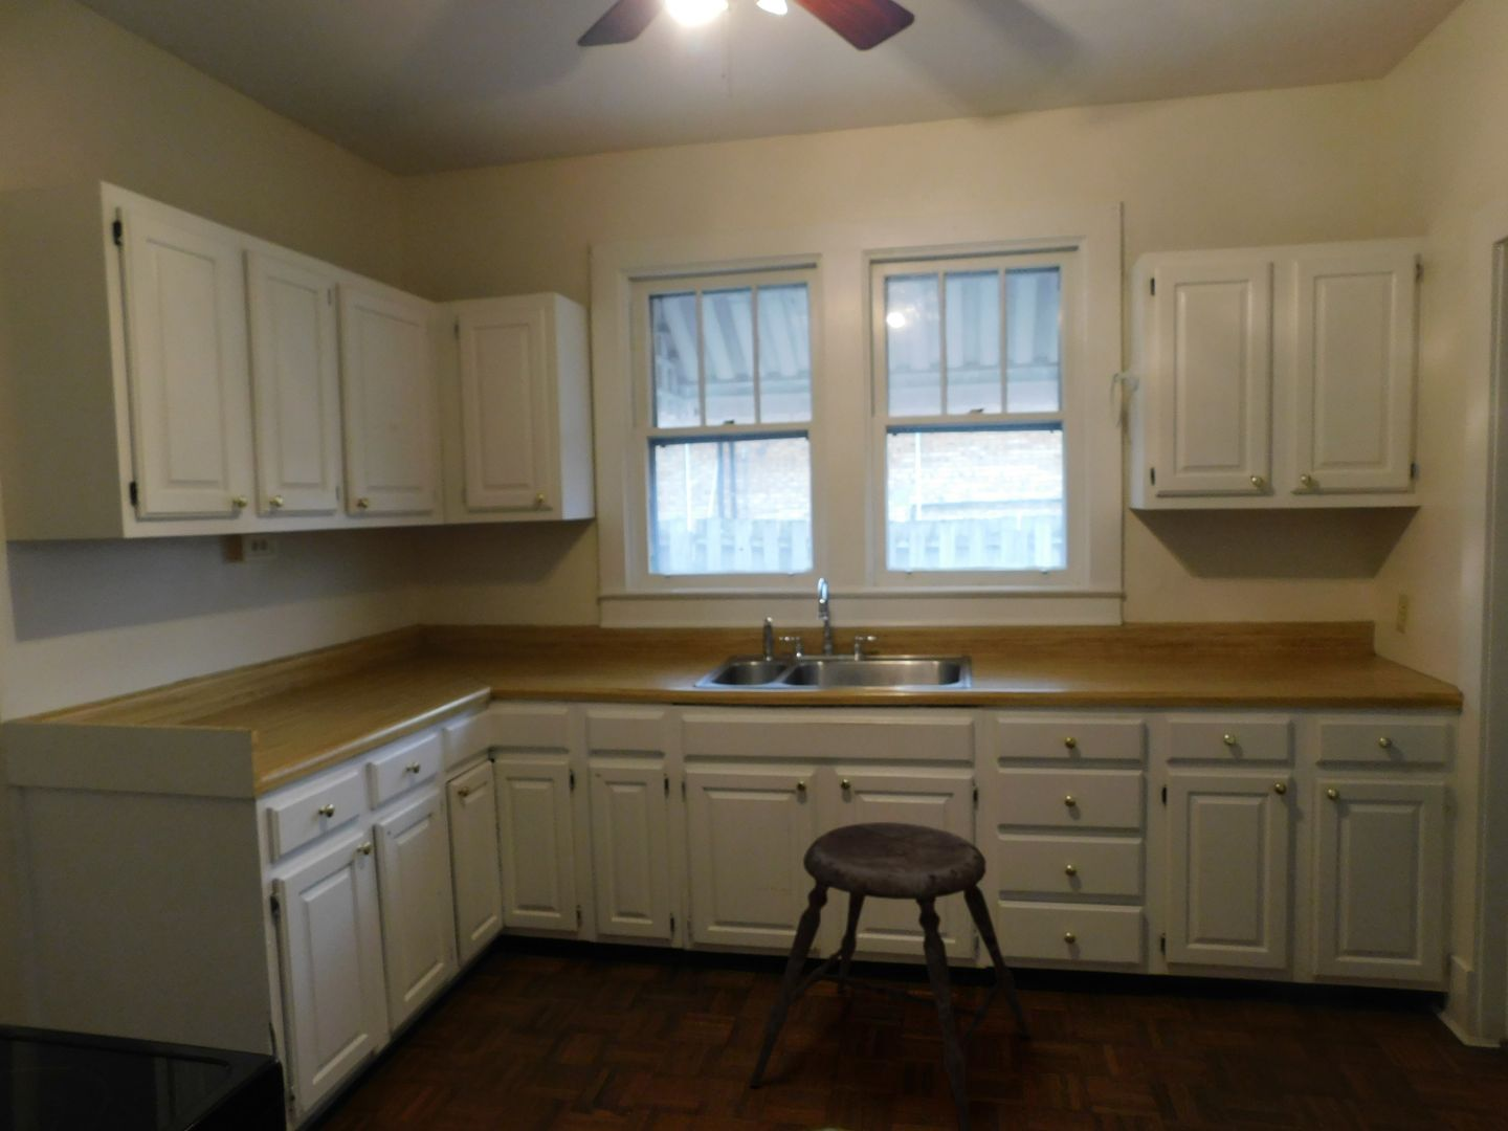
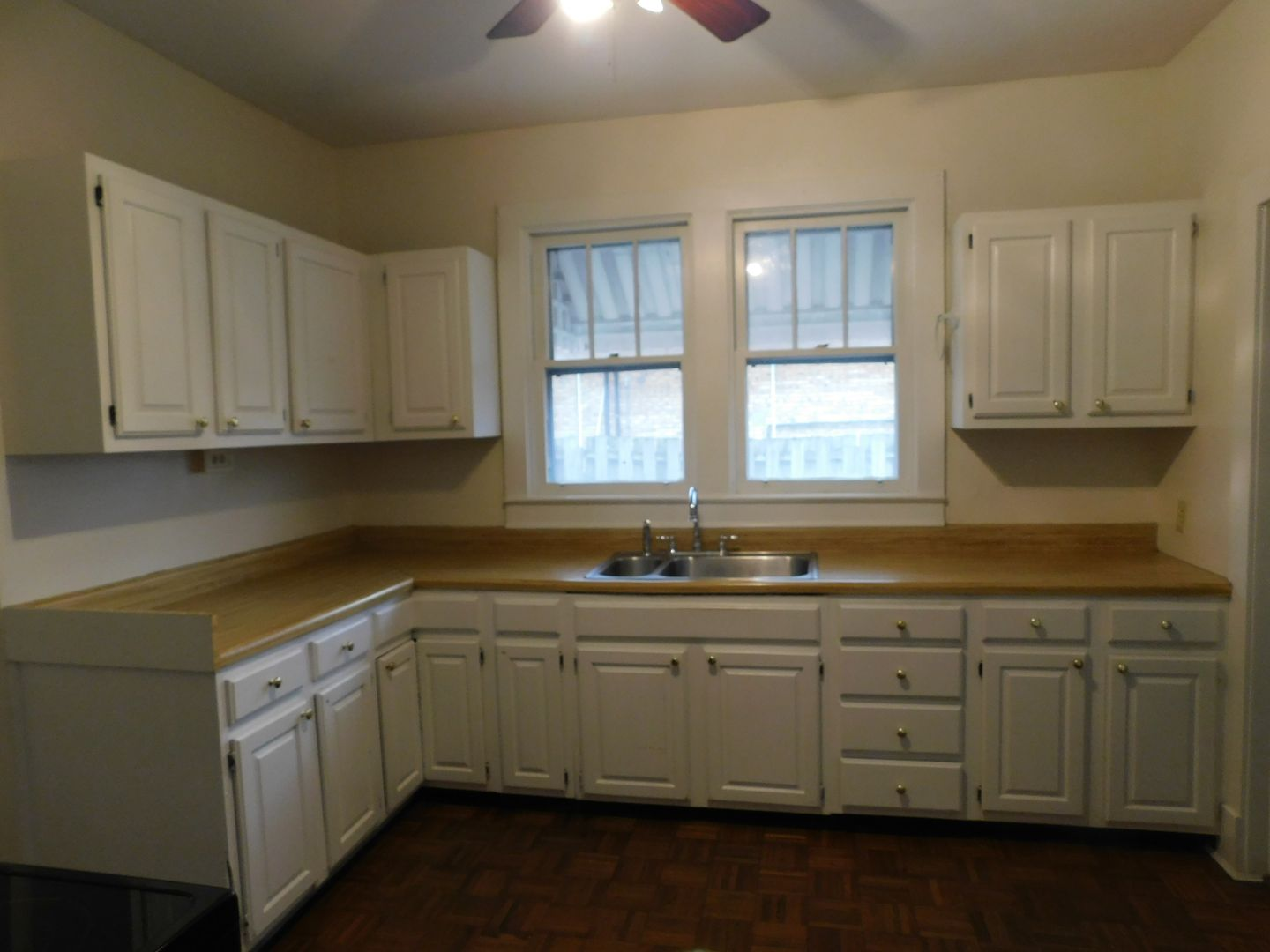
- stool (923, 948)
